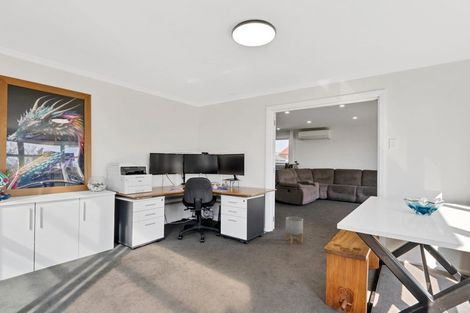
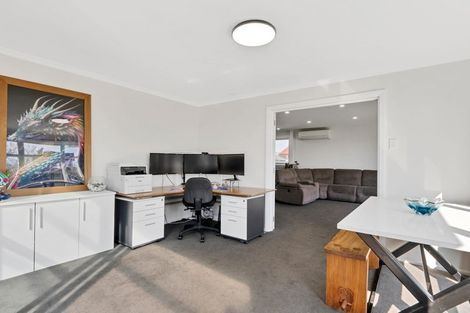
- planter (294, 230)
